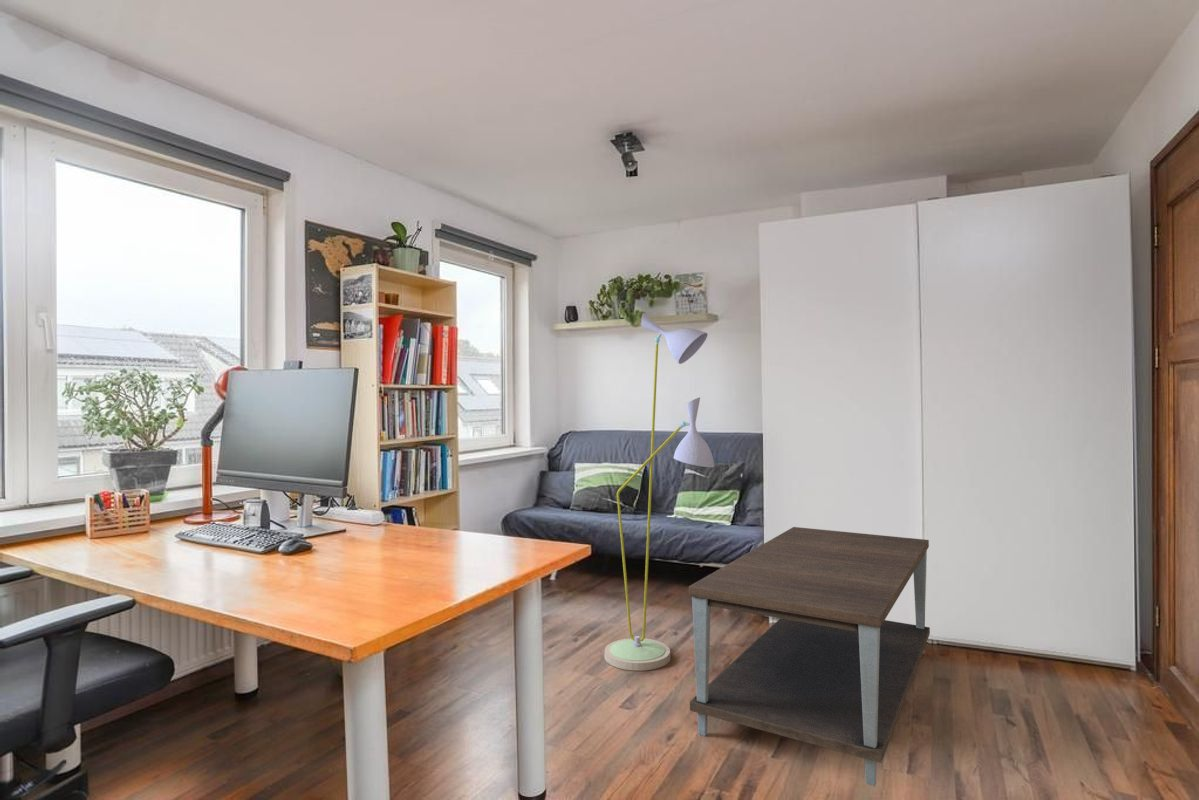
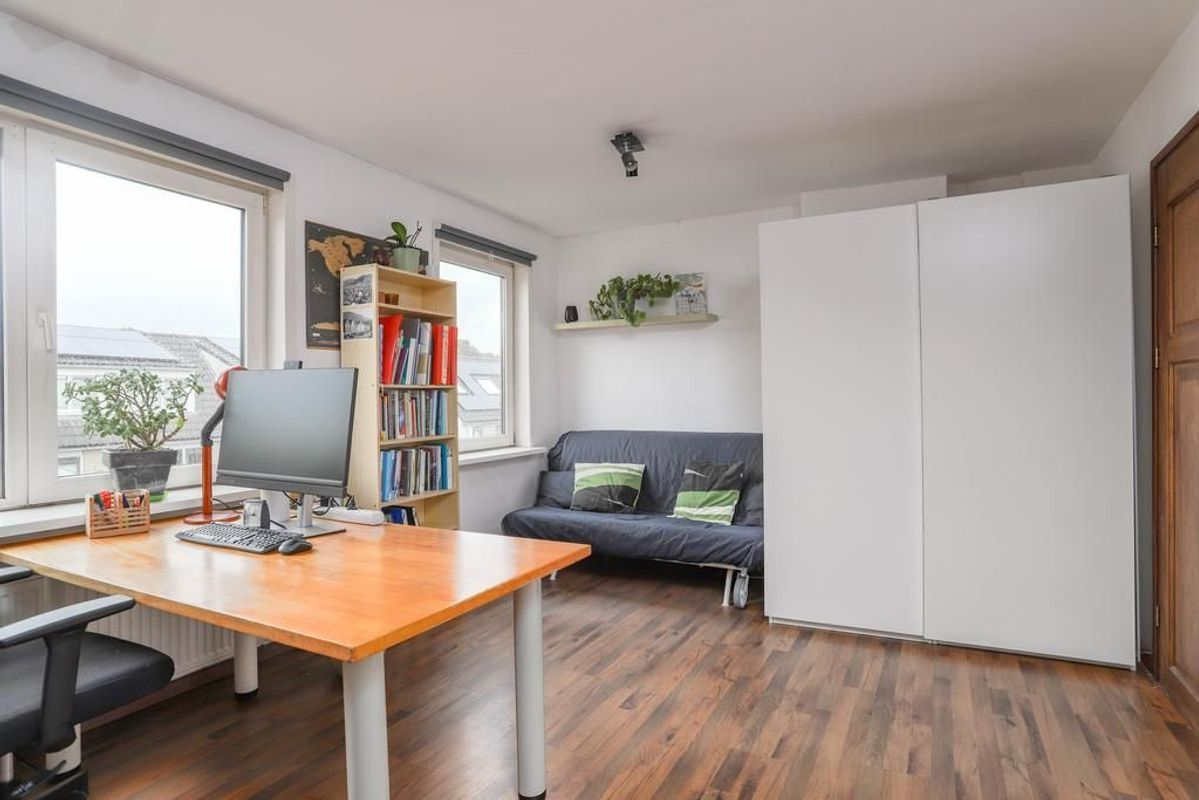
- floor lamp (651, 485)
- coffee table (825, 623)
